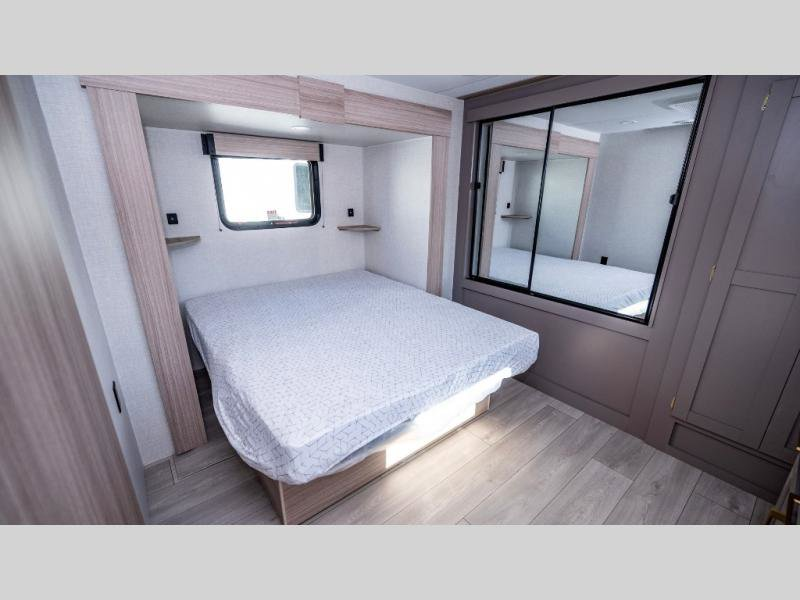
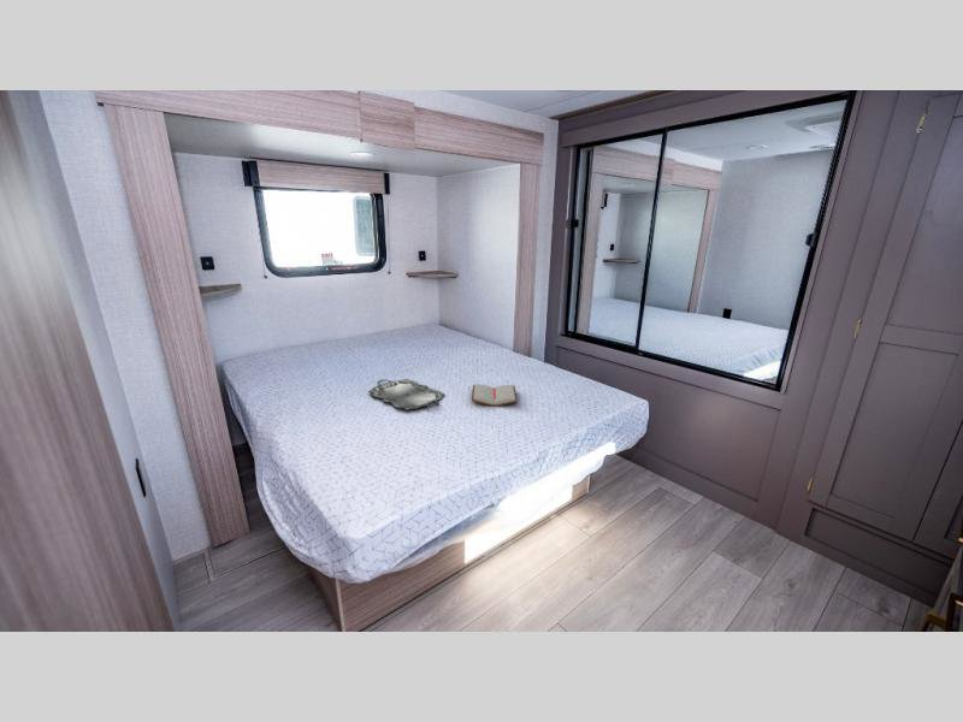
+ serving tray (406, 392)
+ paperback book (494, 393)
